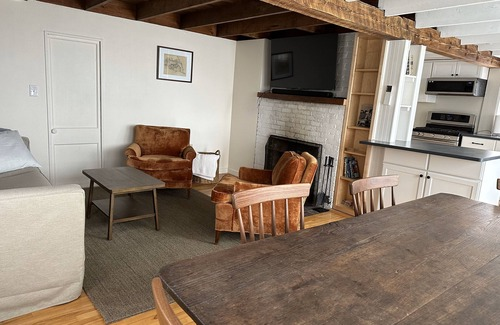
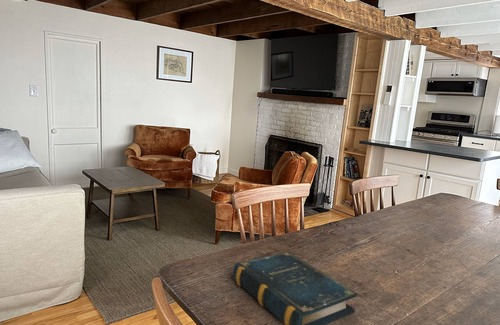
+ book (290, 286)
